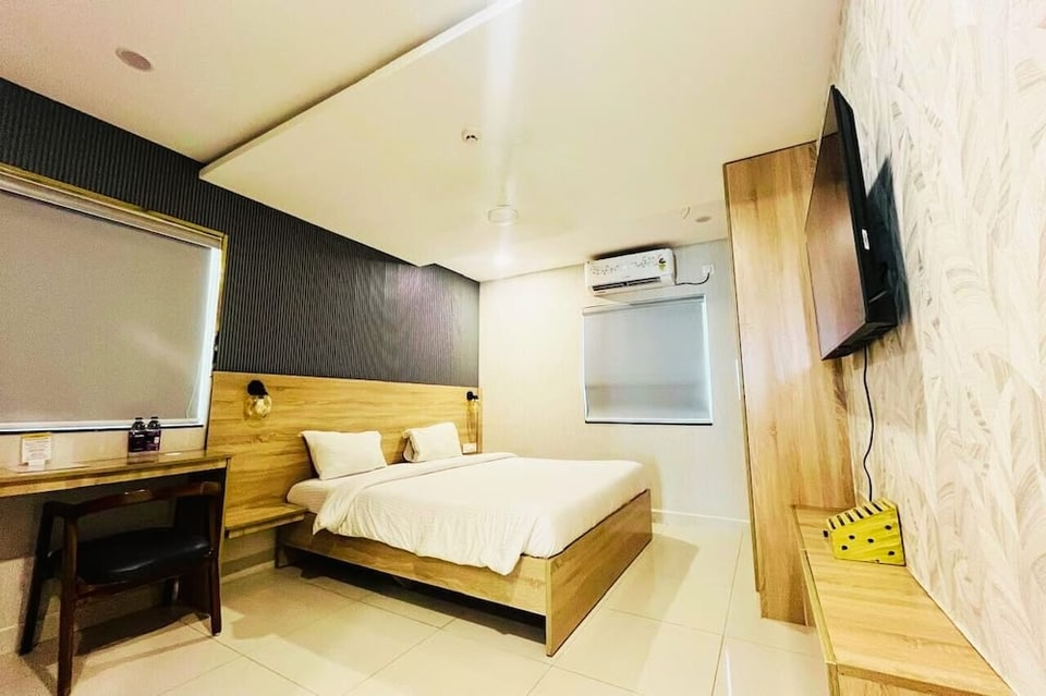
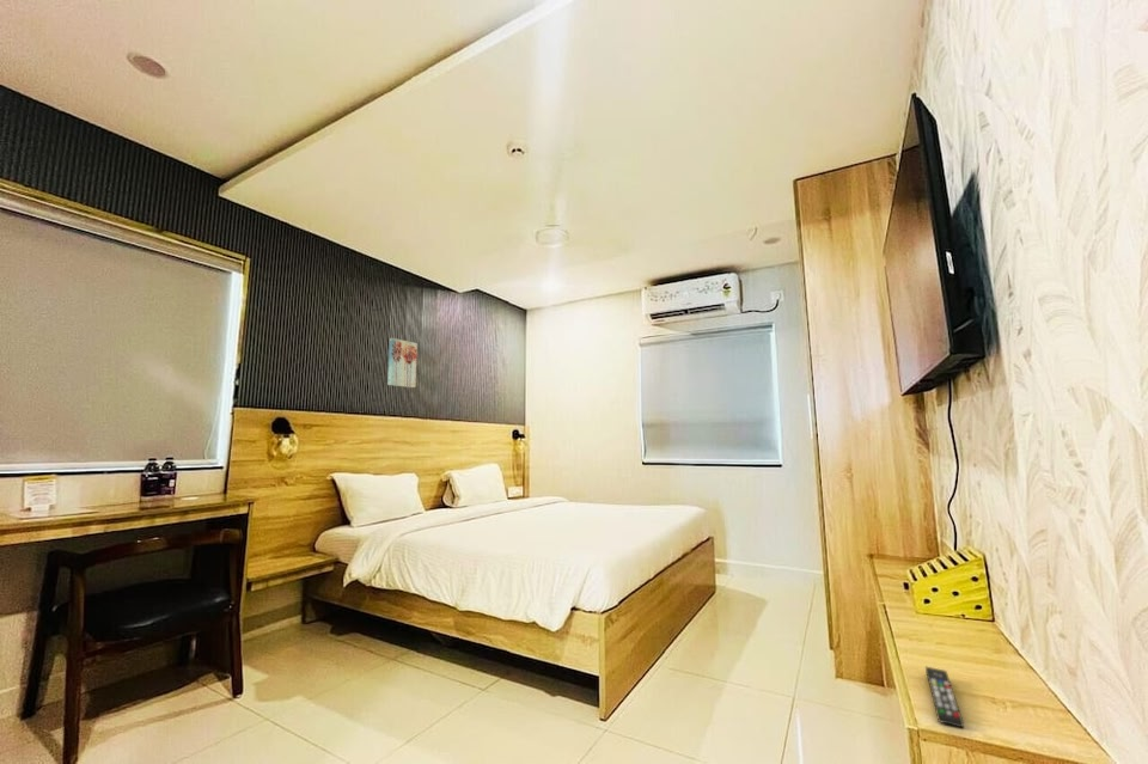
+ remote control (942, 693)
+ wall art (402, 363)
